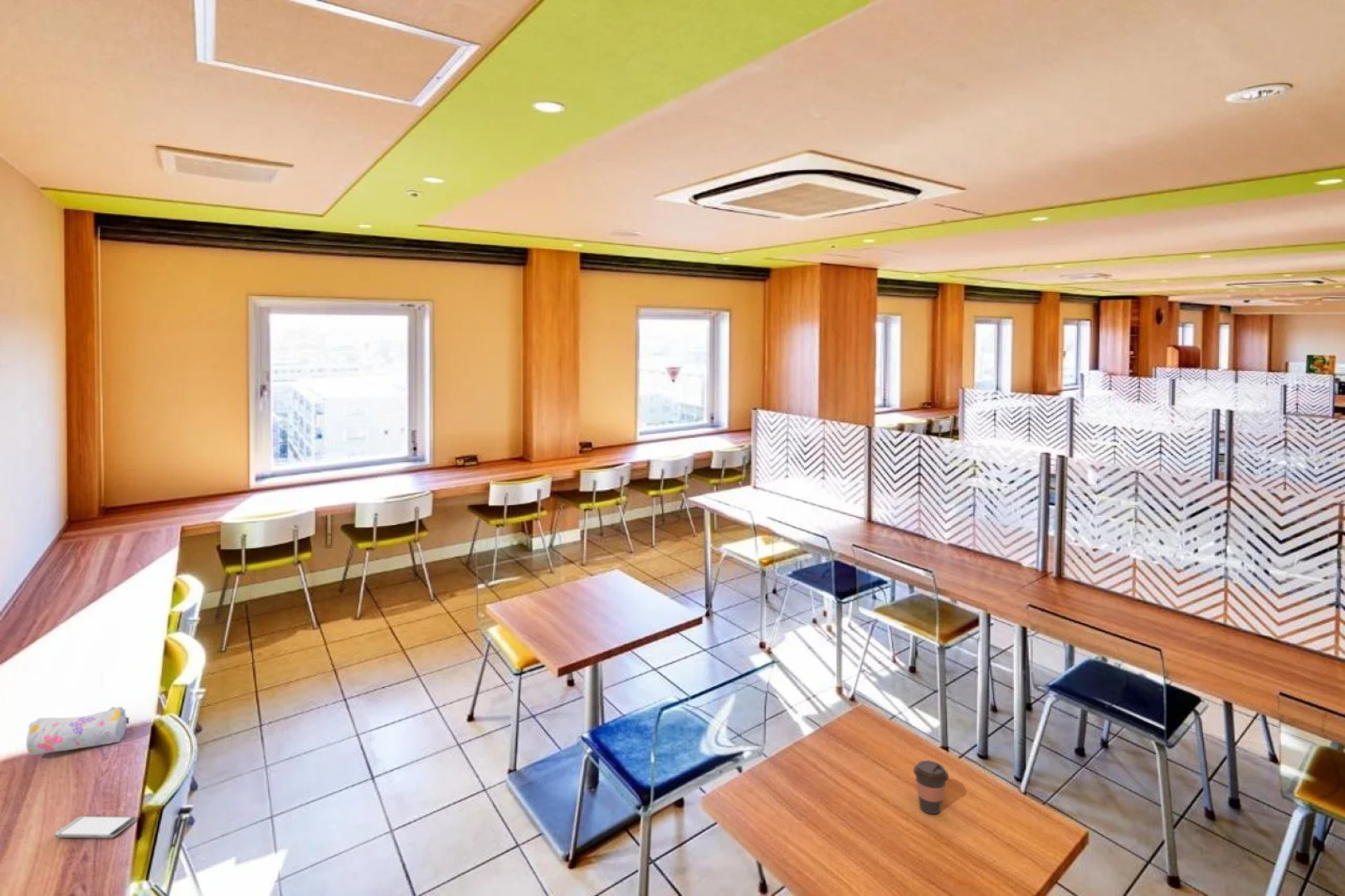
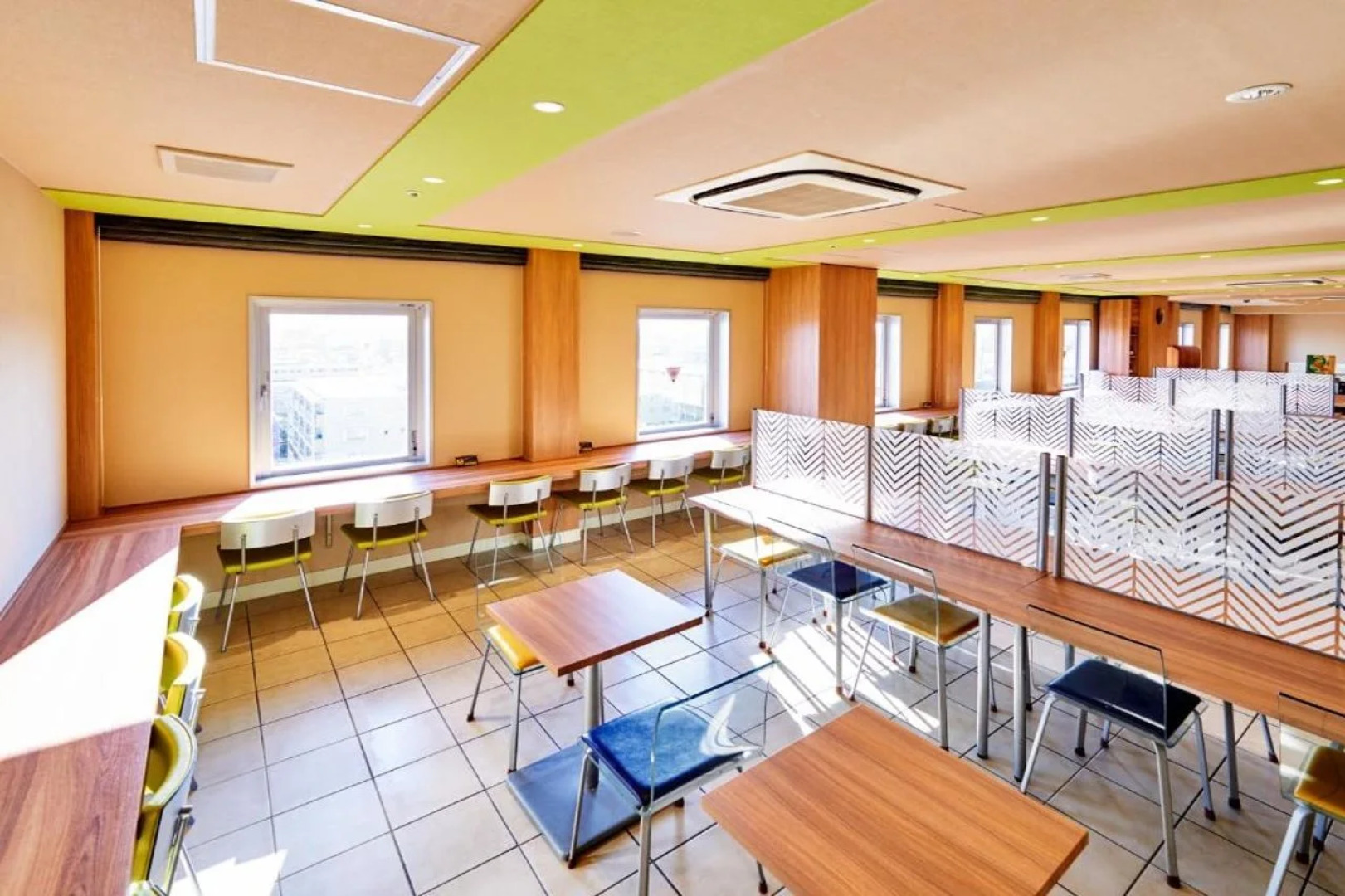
- pencil case (78, 730)
- smartphone (96, 826)
- coffee cup (930, 787)
